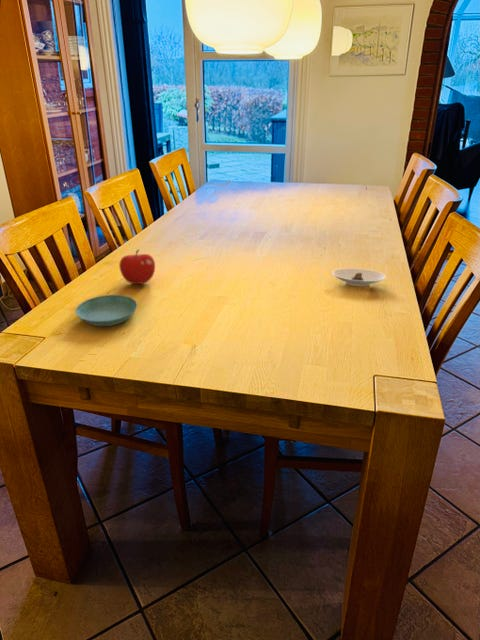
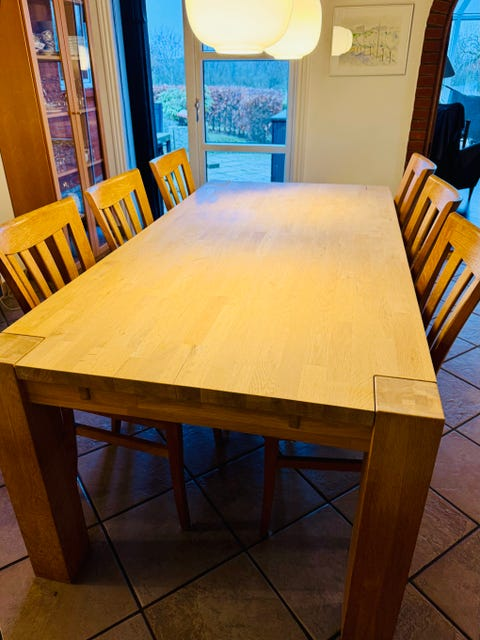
- saucer (358, 277)
- saucer (107, 311)
- fruit (137, 266)
